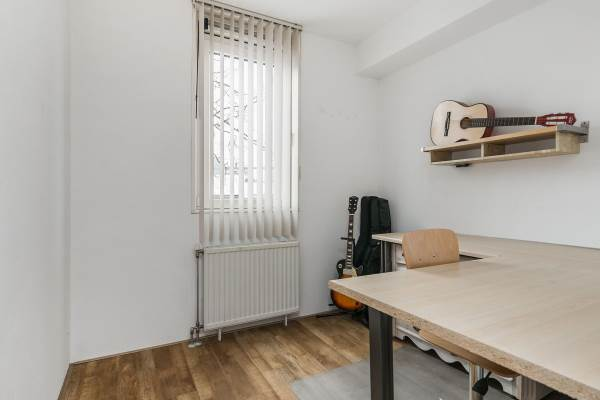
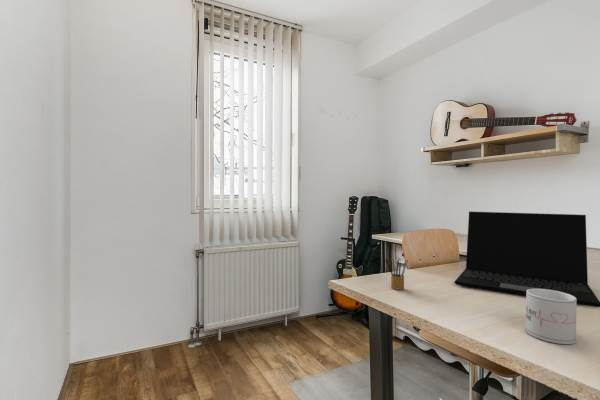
+ pencil box (396, 272)
+ laptop (520, 249)
+ mug (548, 311)
